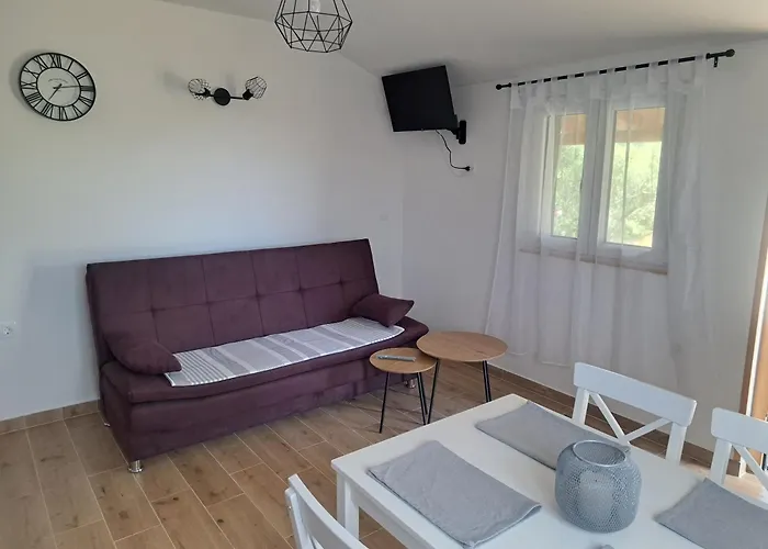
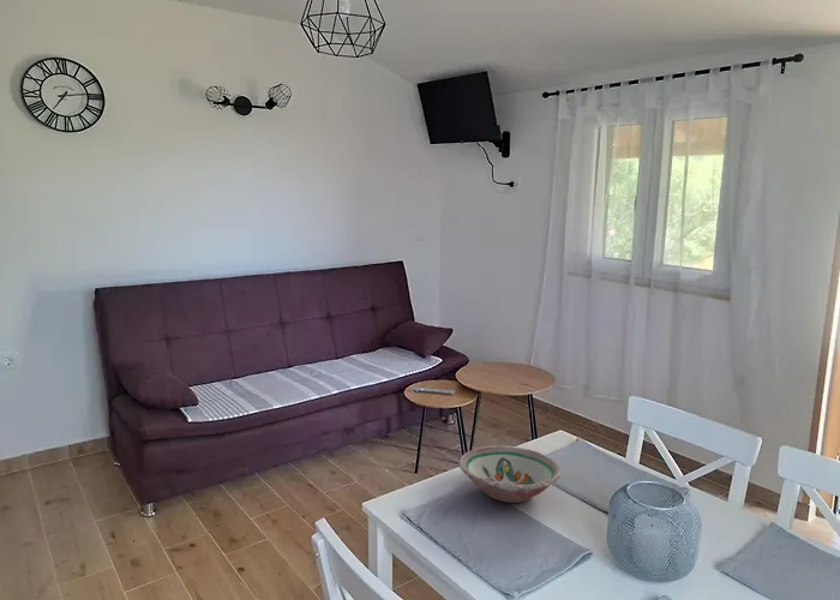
+ bowl (509, 478)
